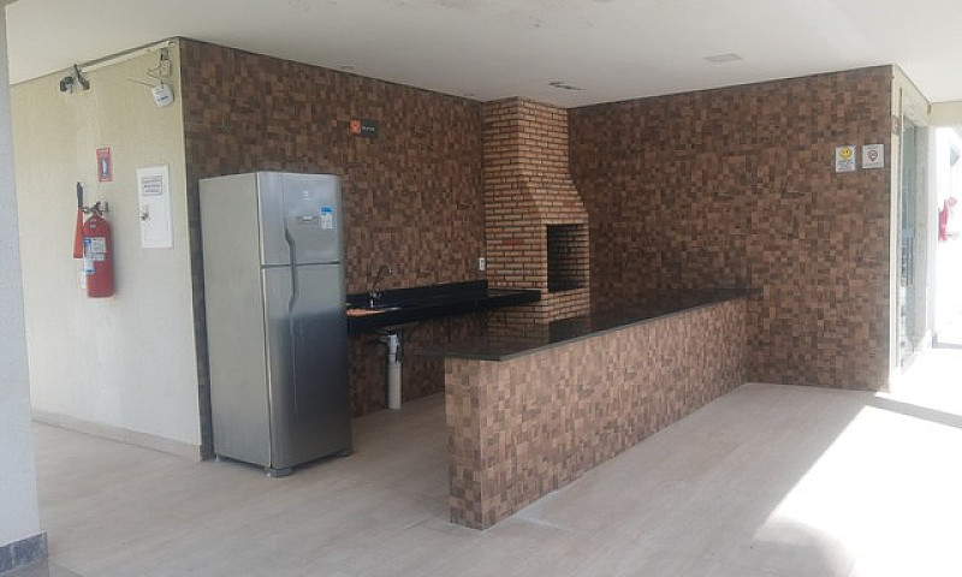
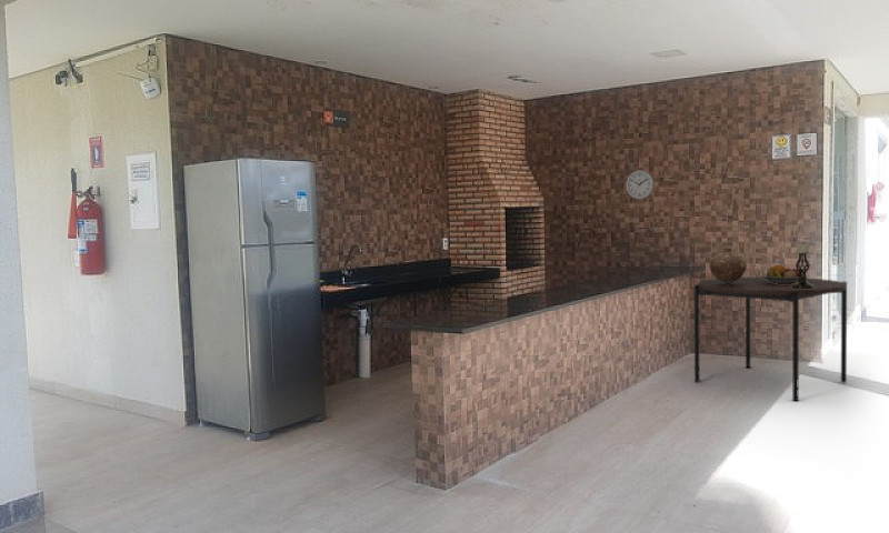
+ wall clock (639, 184)
+ vase (728, 265)
+ dining table (749, 332)
+ candle holder (802, 264)
+ fruit bowl (783, 273)
